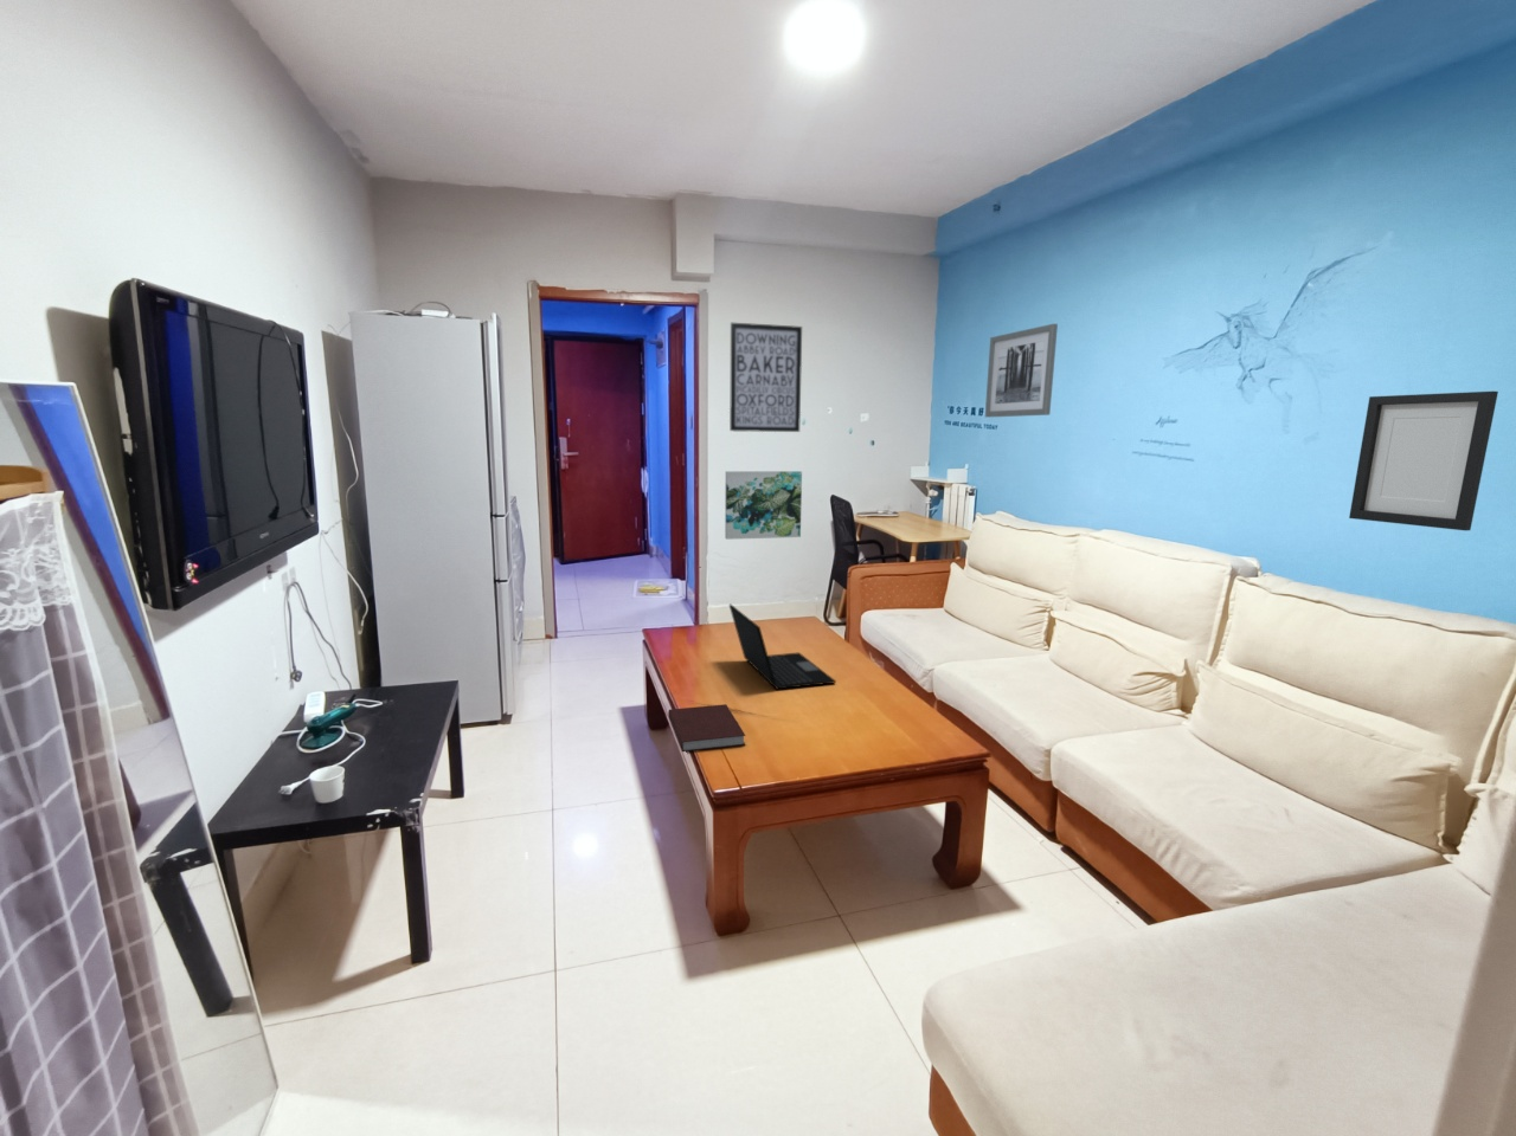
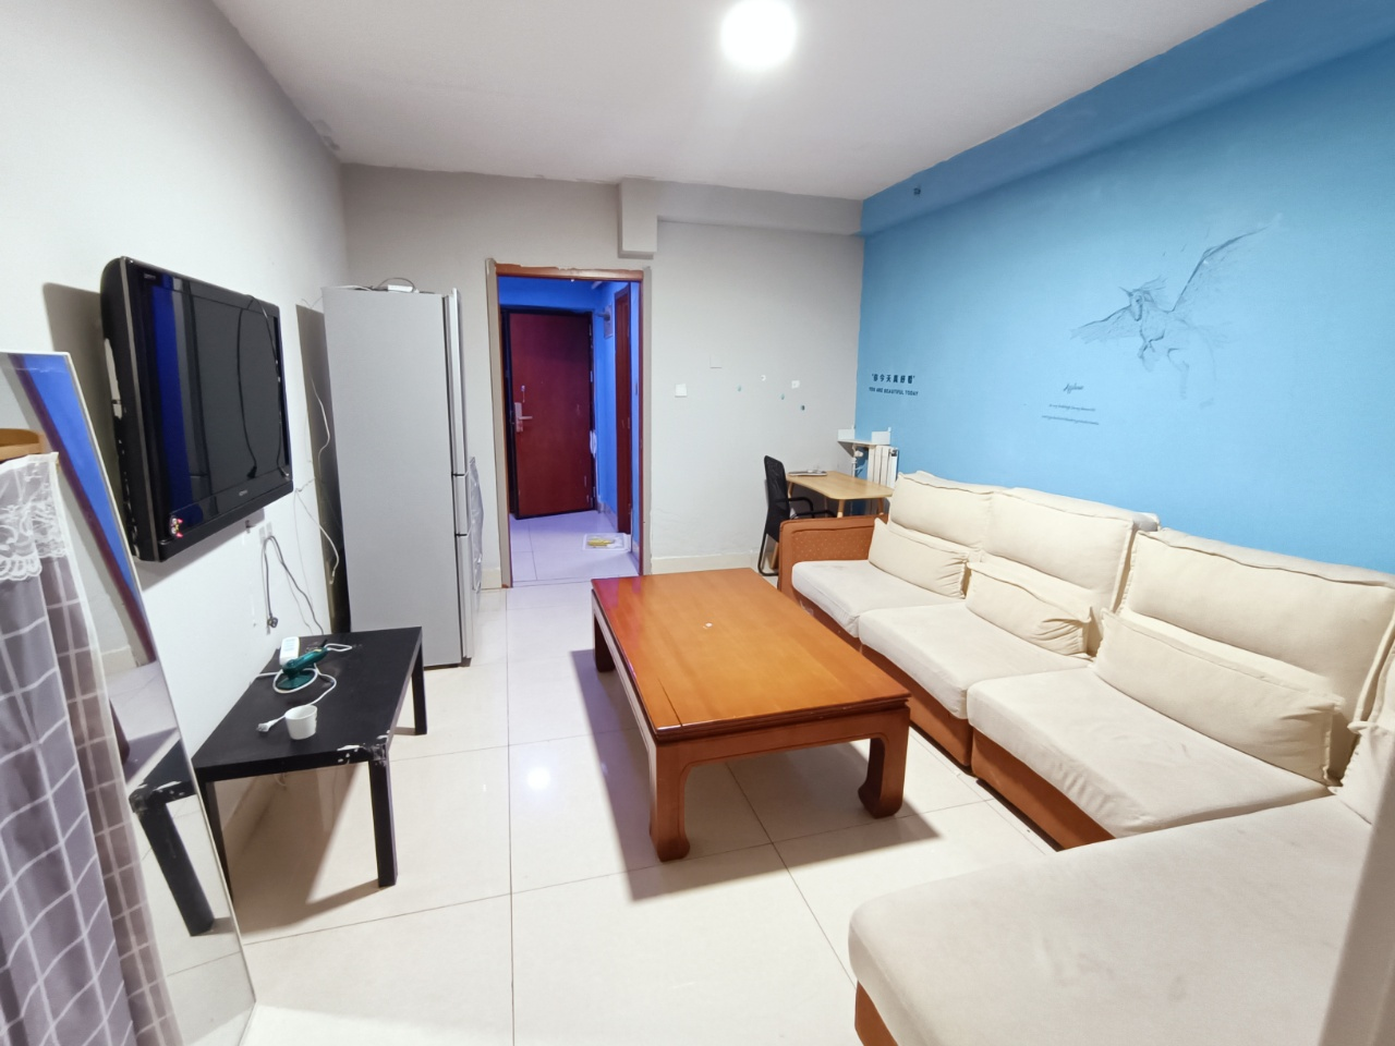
- notebook (704, 726)
- laptop (779, 654)
- picture frame (1419, 459)
- wall art (763, 504)
- wall art (1017, 373)
- wall art (765, 378)
